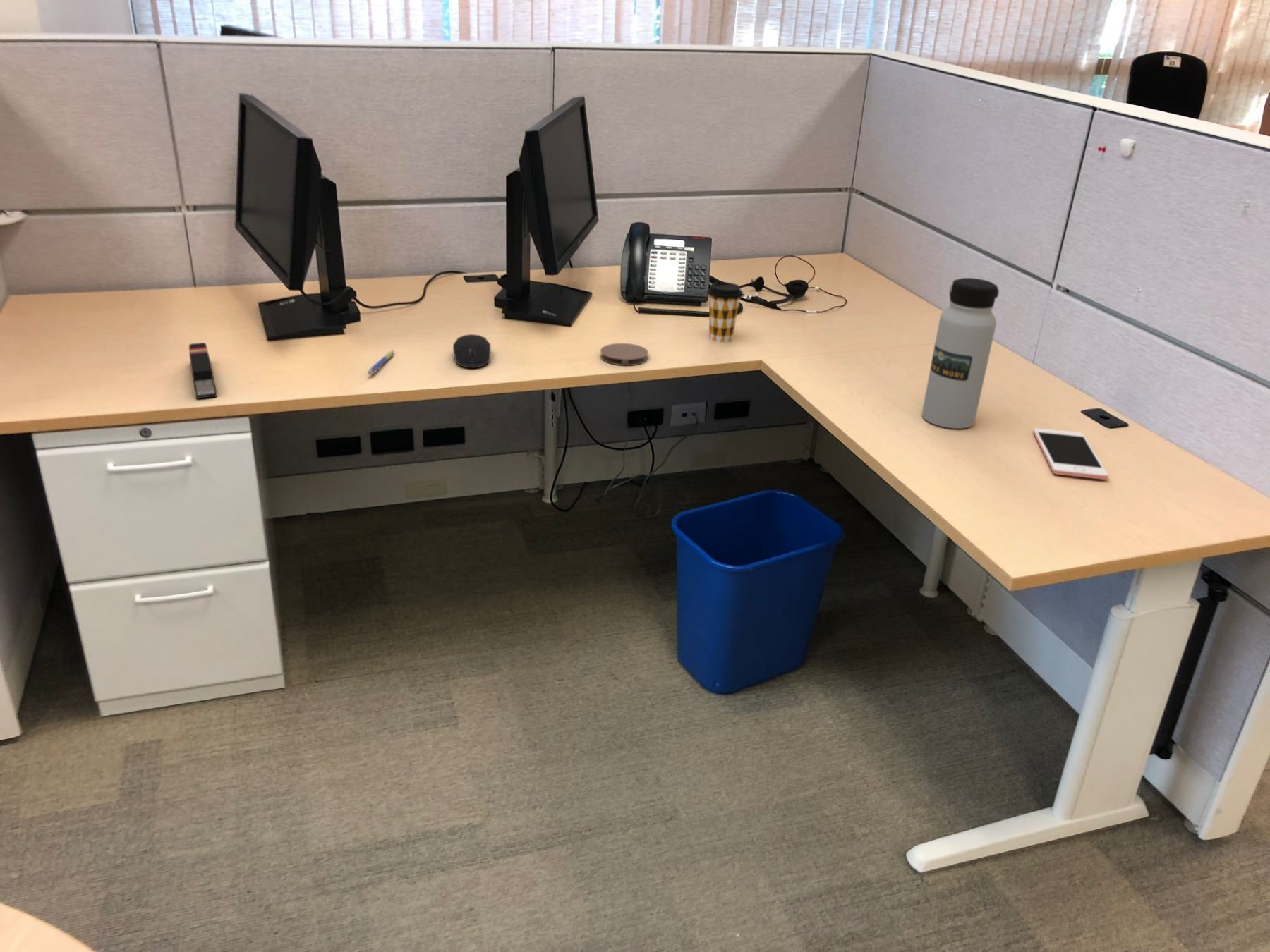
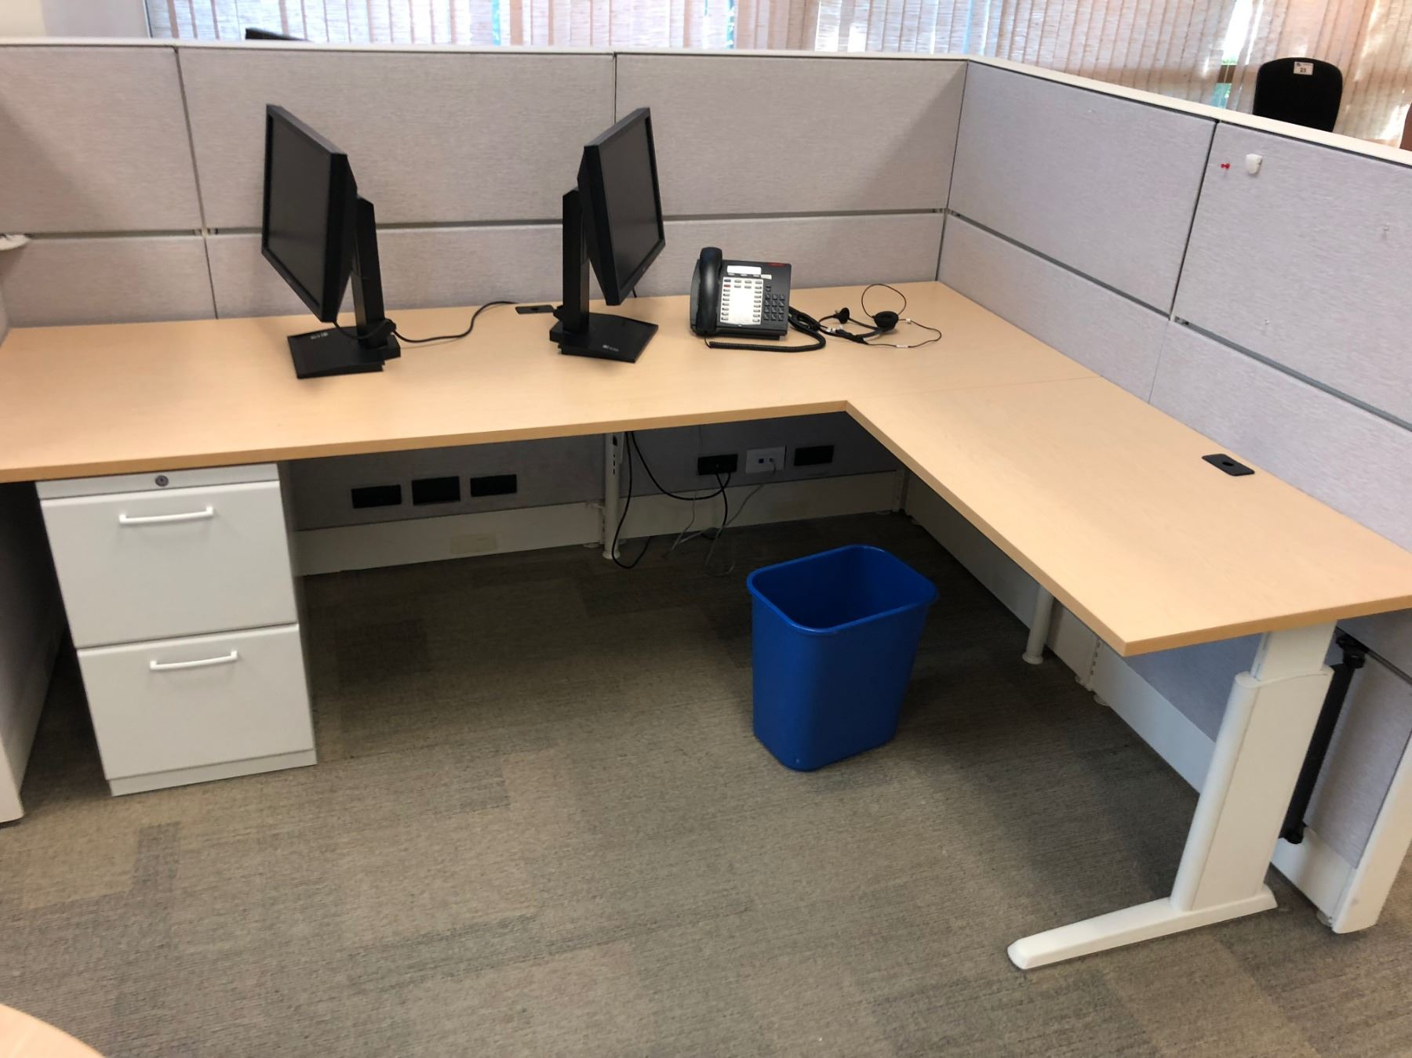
- computer mouse (472, 348)
- cell phone (1068, 452)
- water bottle (961, 353)
- coaster (624, 354)
- stapler (201, 367)
- pen (382, 361)
- coffee cup (723, 313)
